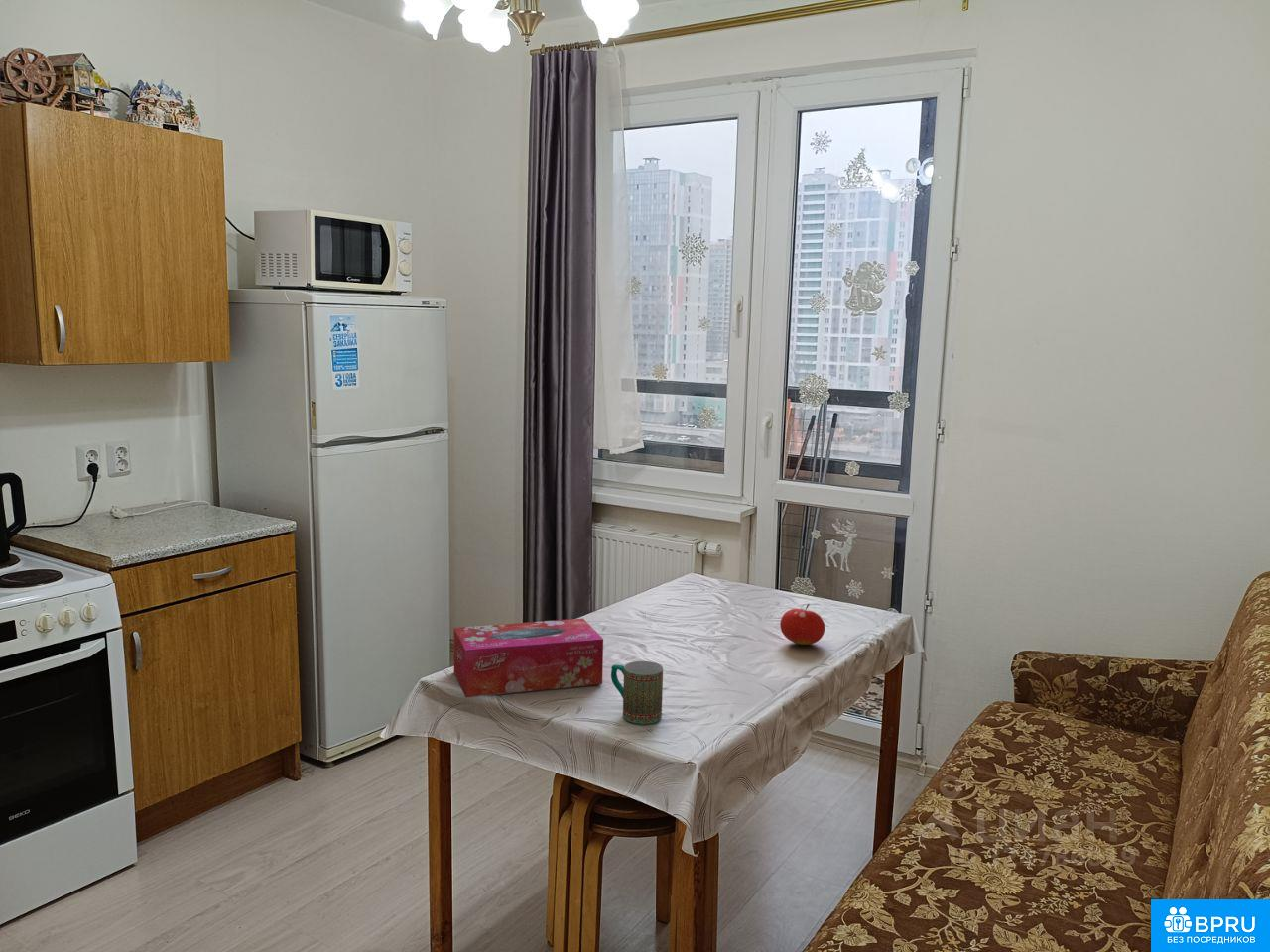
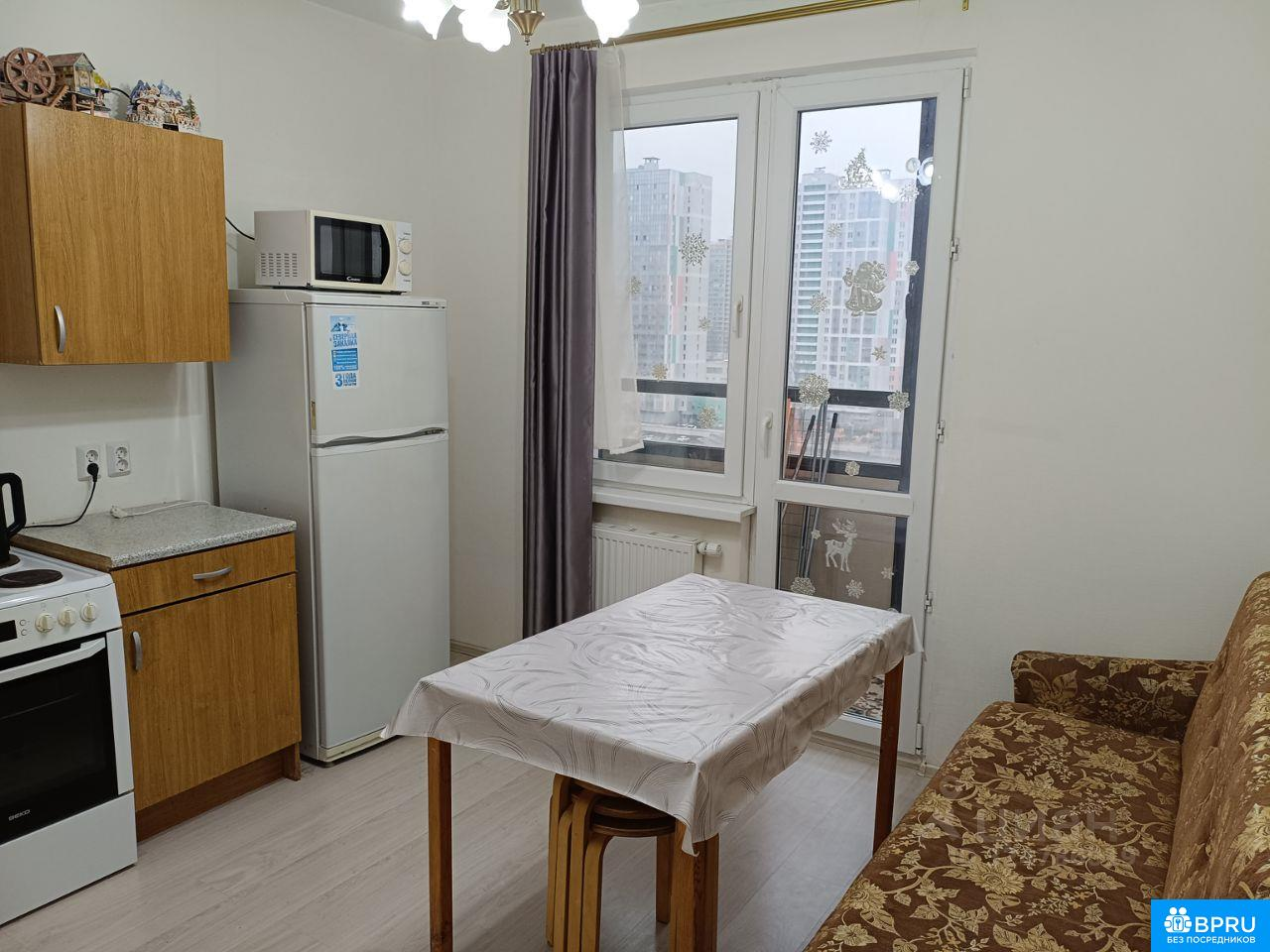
- tissue box (527, 655)
- mug (635, 689)
- fruit (802, 624)
